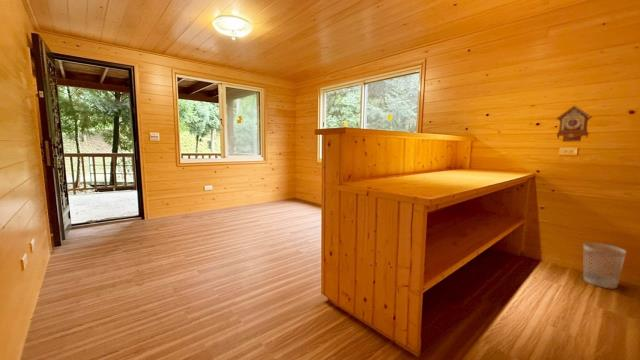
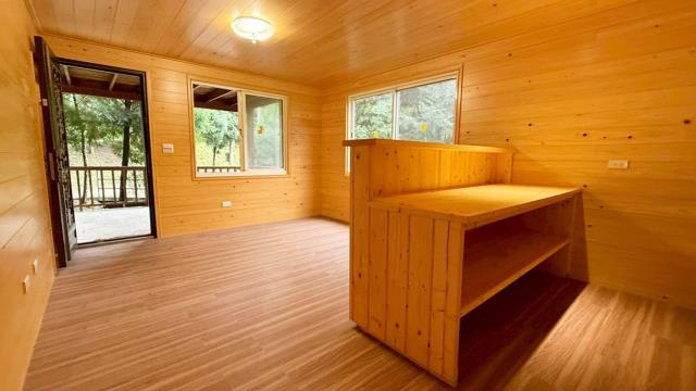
- cuckoo clock (573, 123)
- wastebasket (602, 265)
